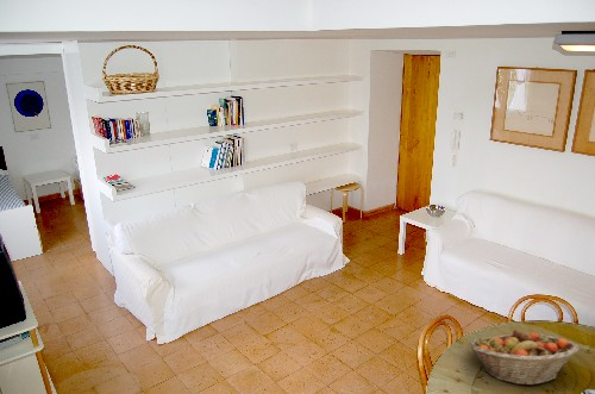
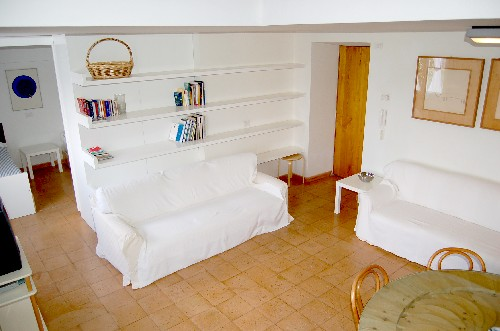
- fruit basket (521, 352)
